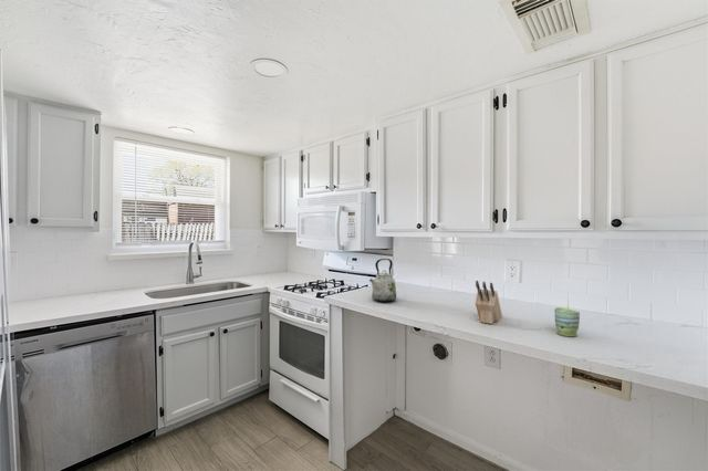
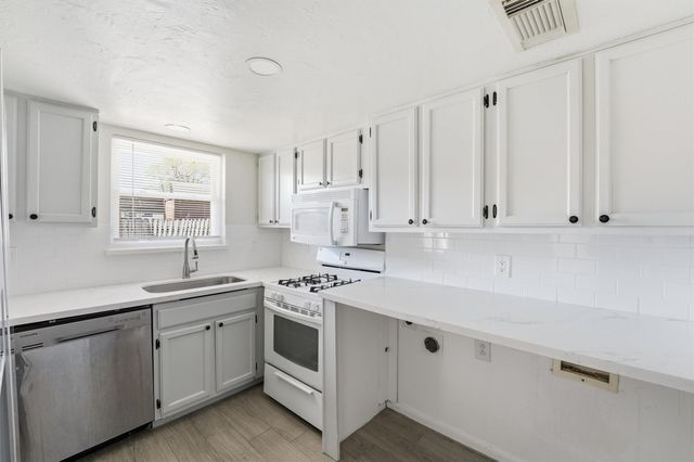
- knife block (488, 299)
- mug (566, 321)
- kettle (381, 280)
